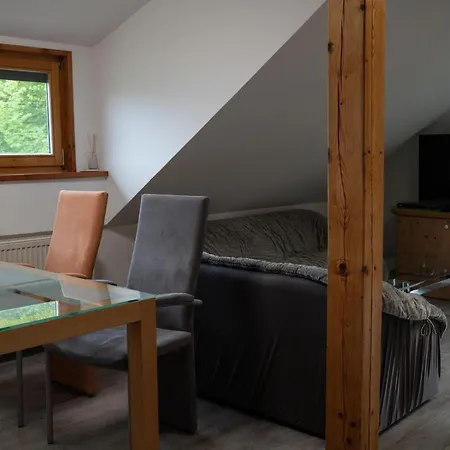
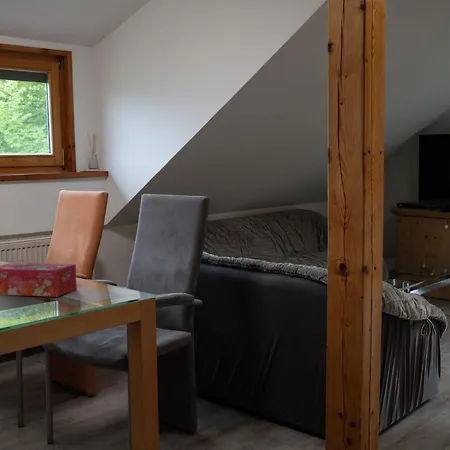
+ tissue box (32, 279)
